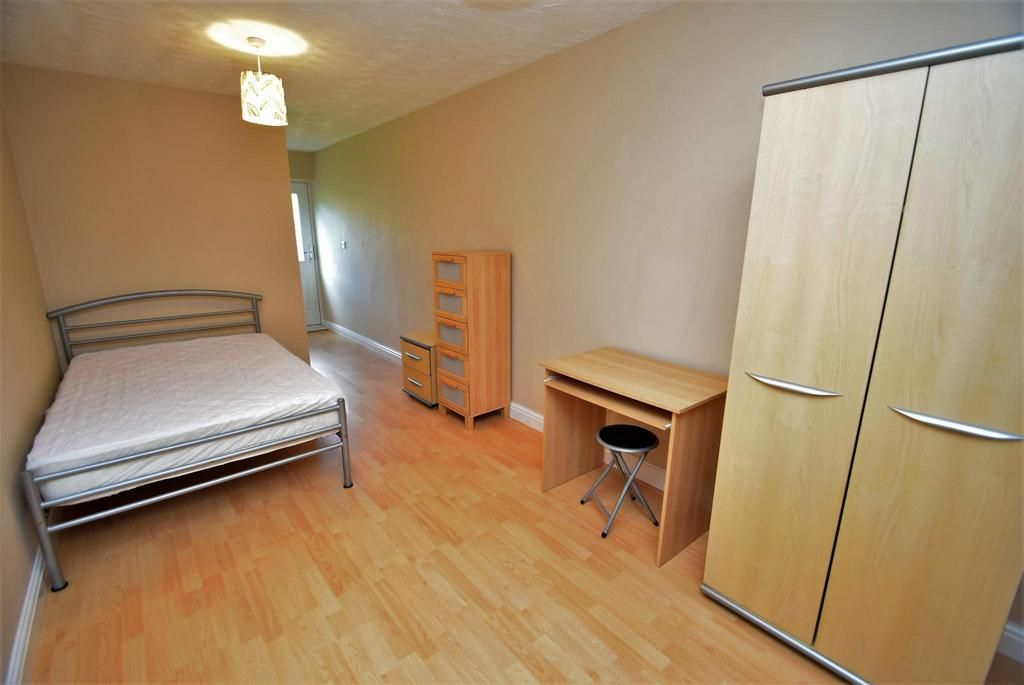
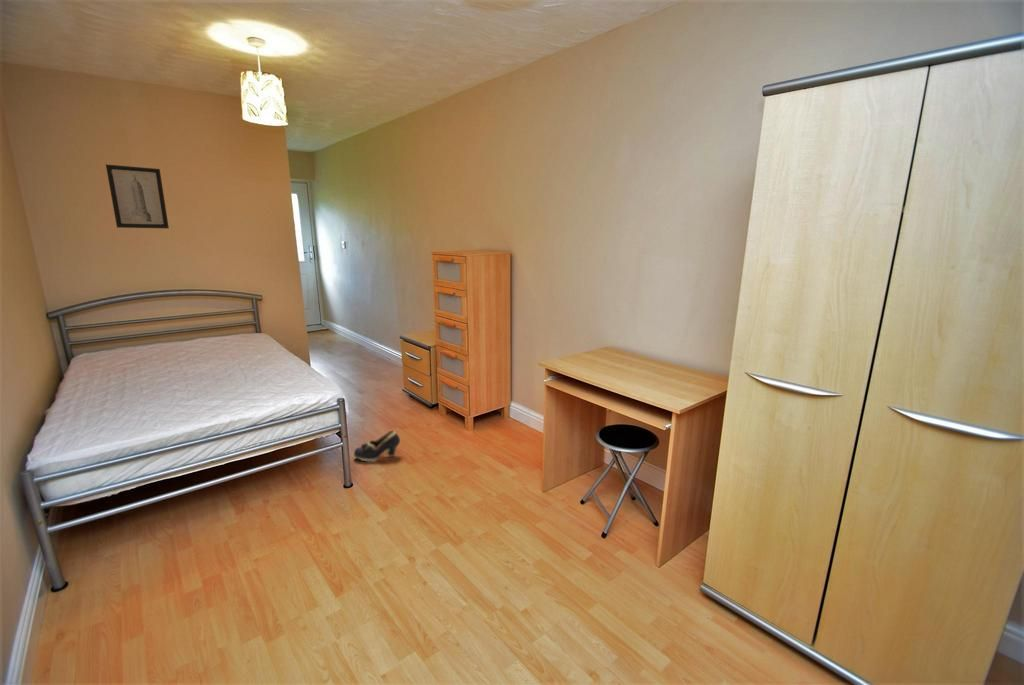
+ wall art (138, 197)
+ shoe (376, 444)
